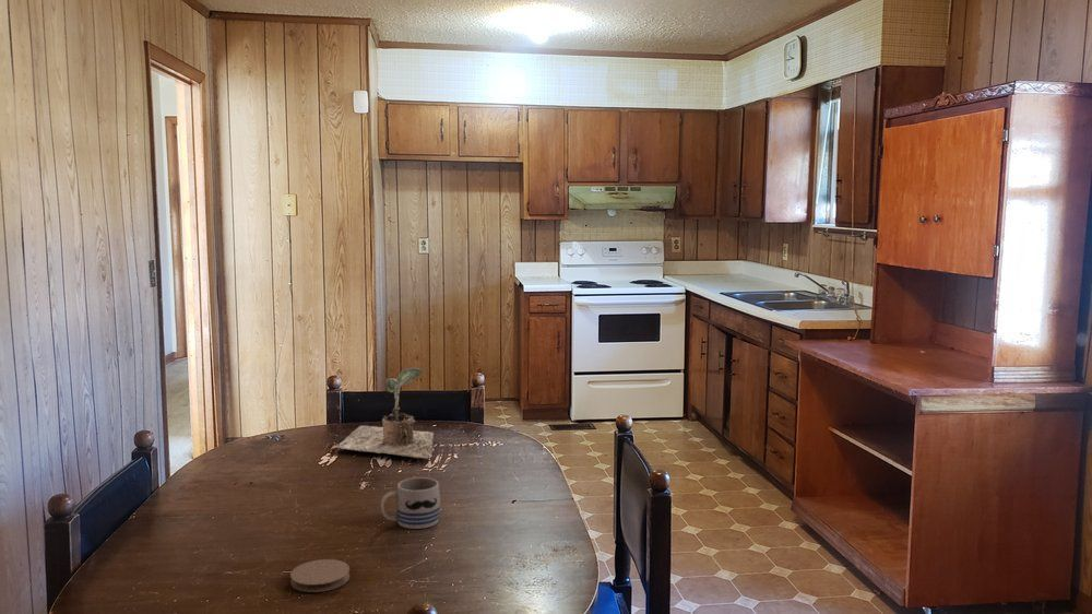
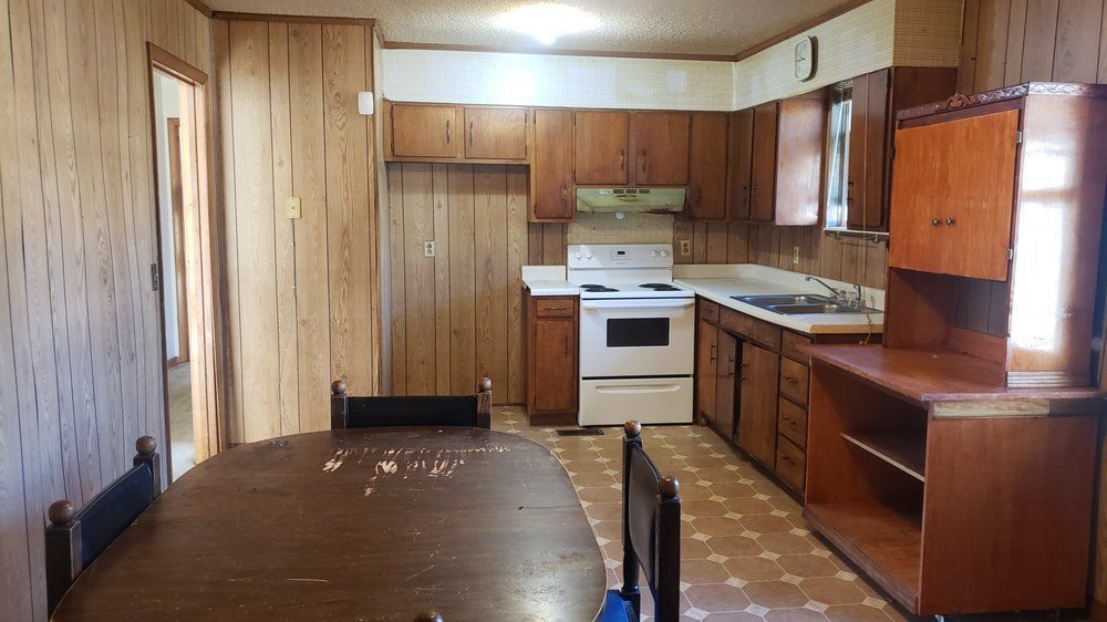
- mug (411, 503)
- coaster (320, 575)
- plant (392, 411)
